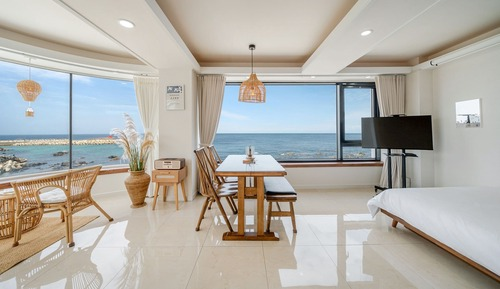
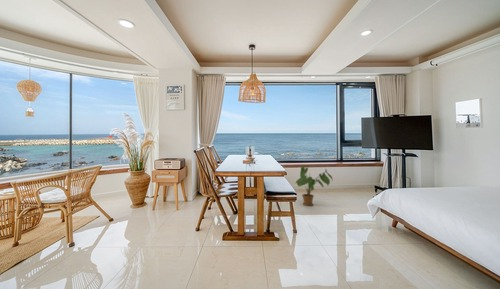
+ house plant (312, 186)
